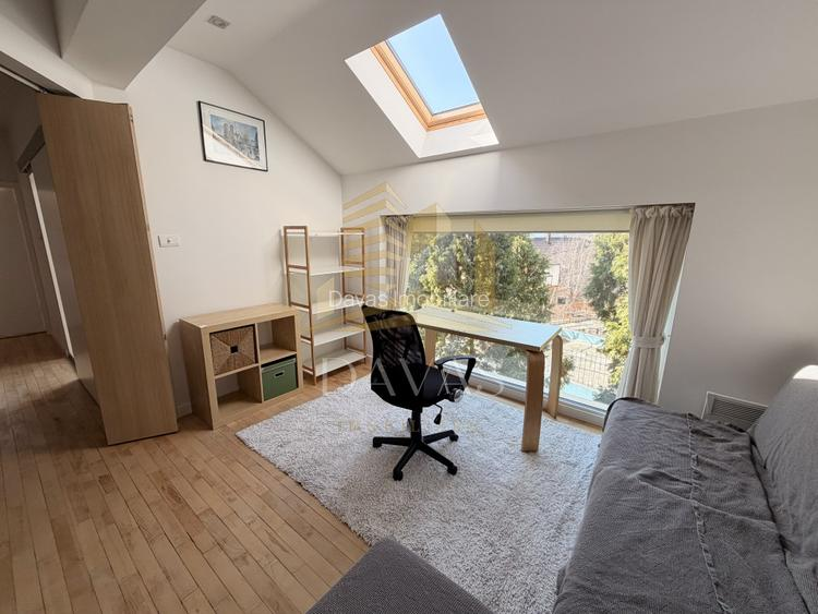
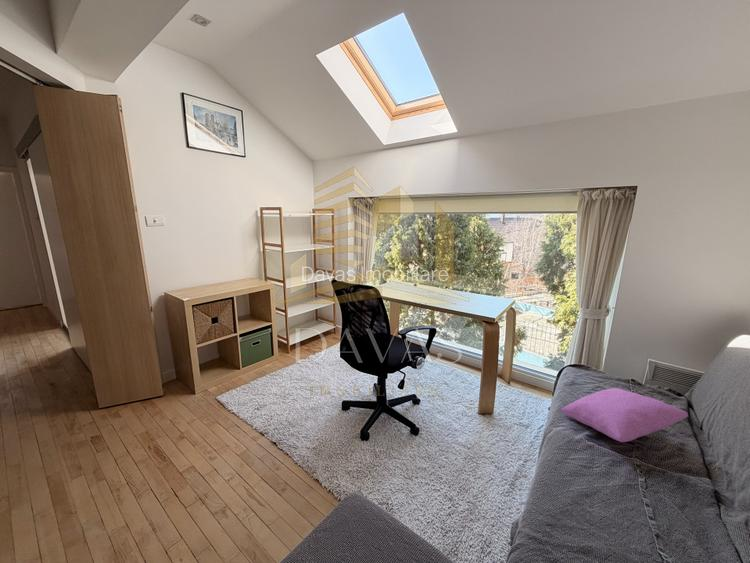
+ cushion (618, 412)
